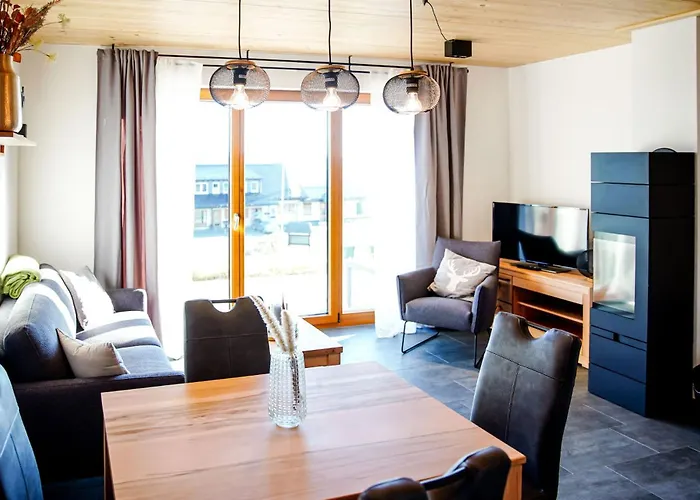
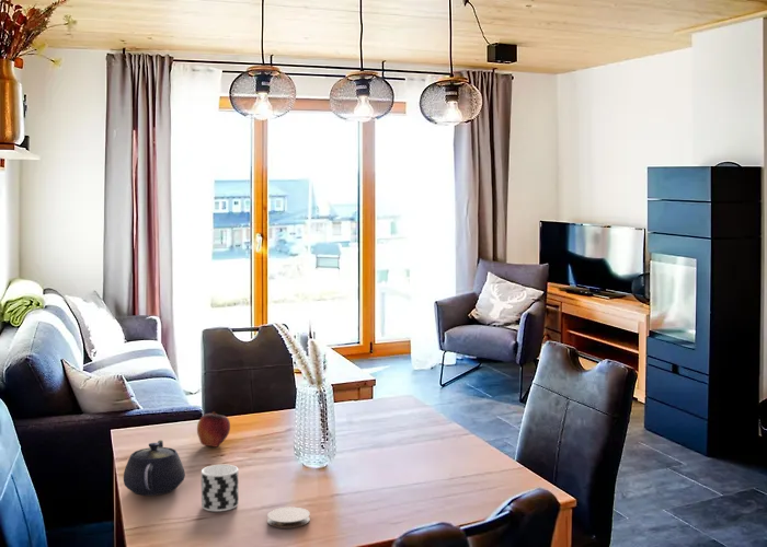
+ coaster (288, 516)
+ teapot (154, 465)
+ cup (220, 485)
+ fruit (214, 429)
